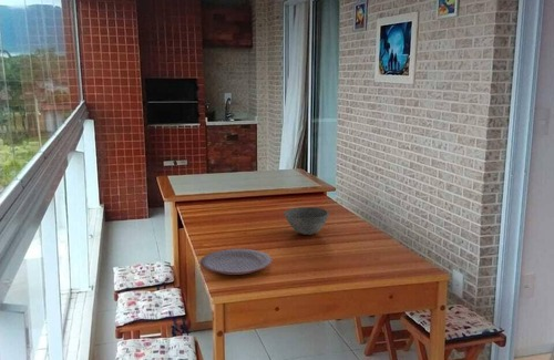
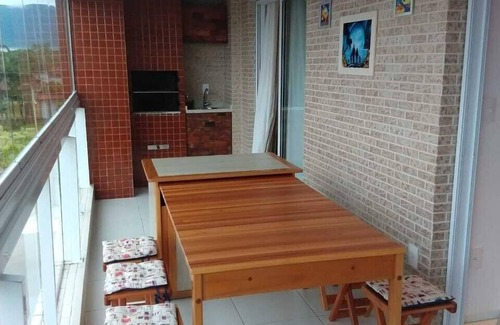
- plate (236, 263)
- bowl (306, 223)
